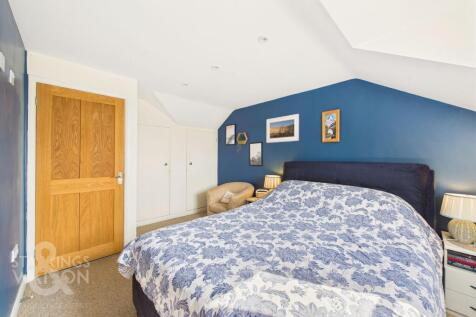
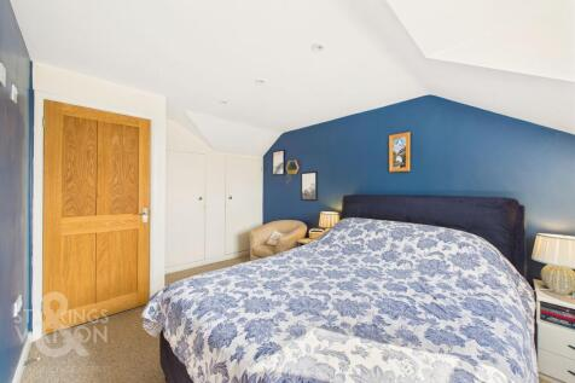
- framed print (281, 129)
